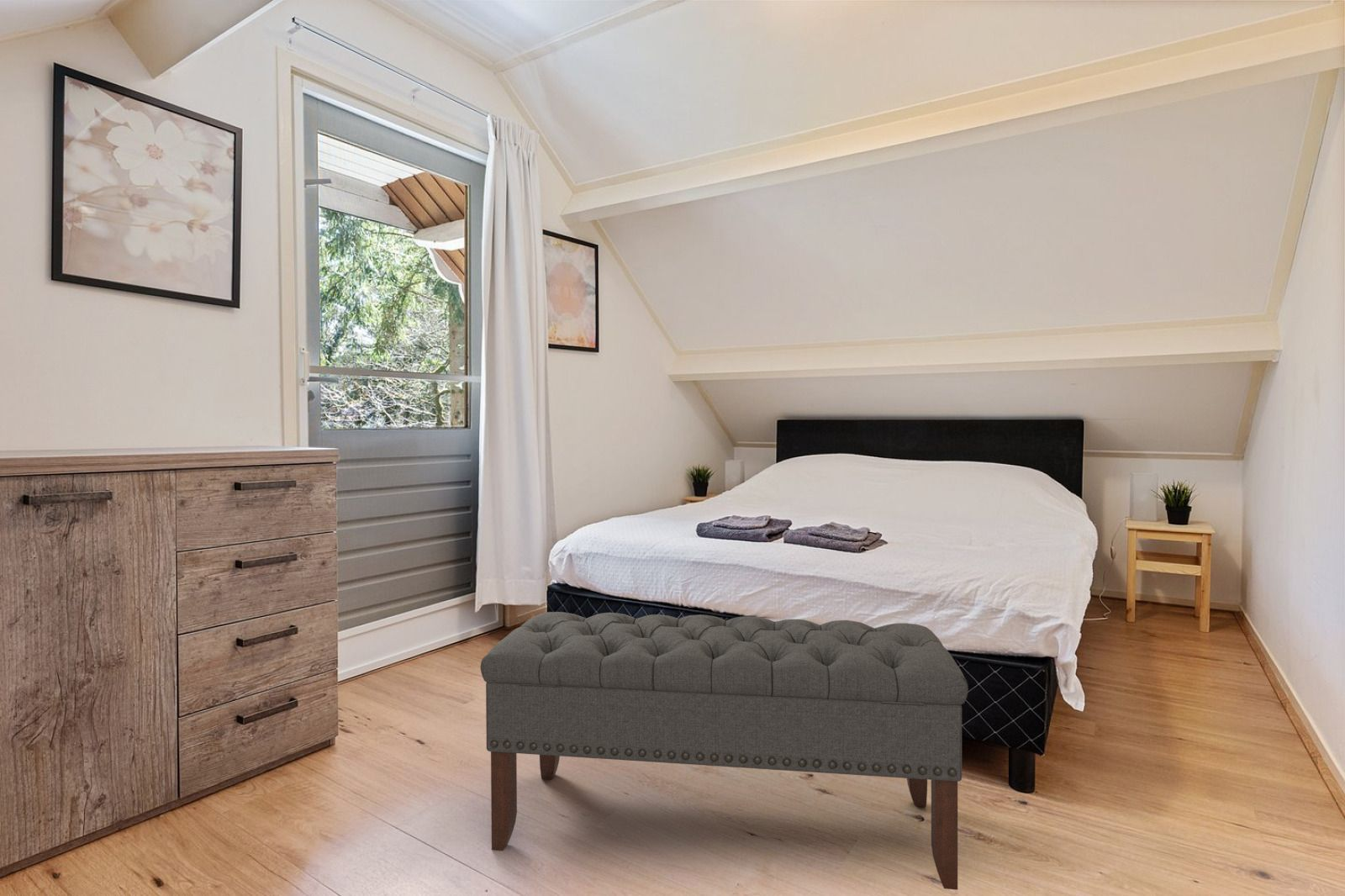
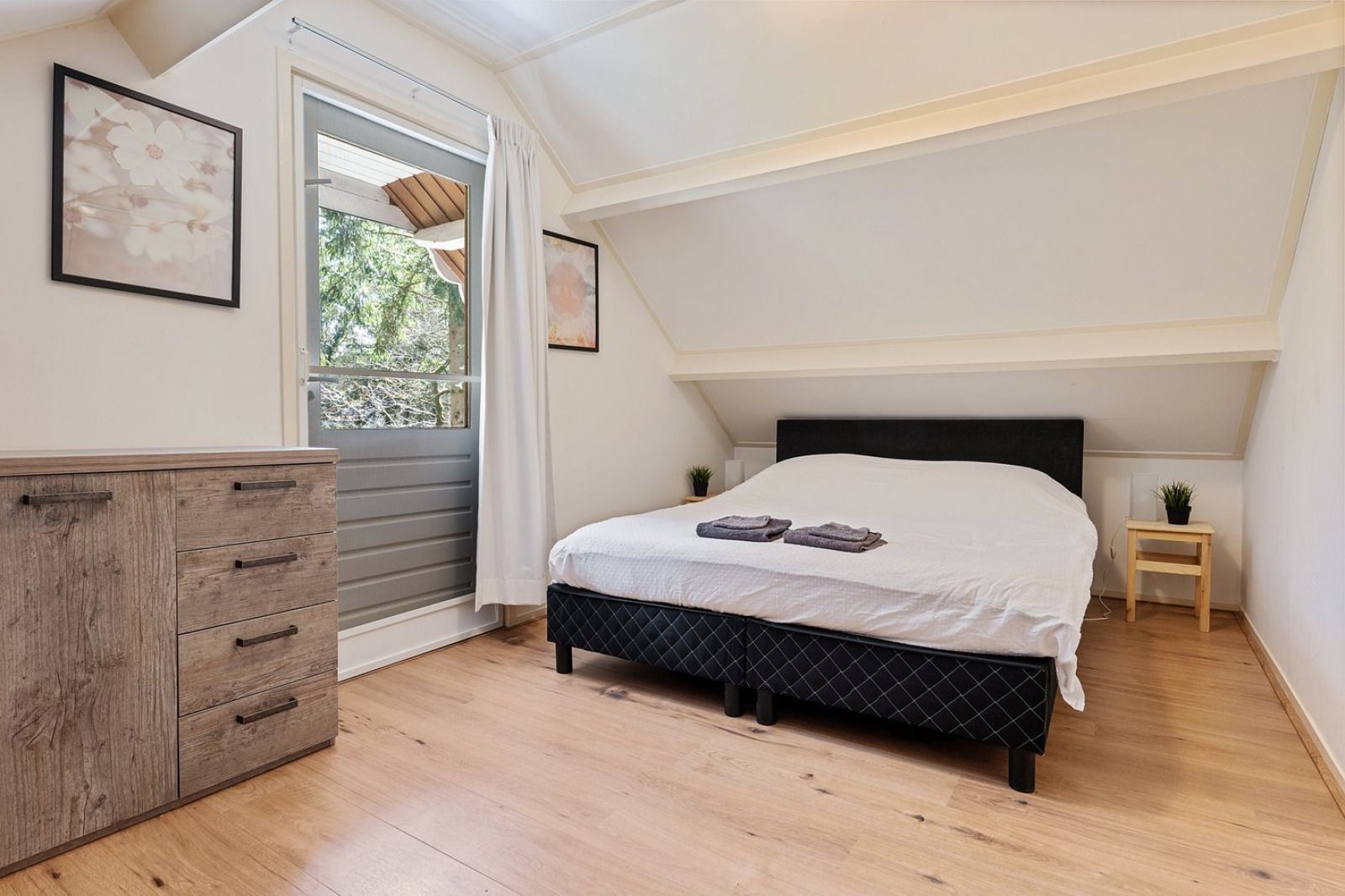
- bench (720, 727)
